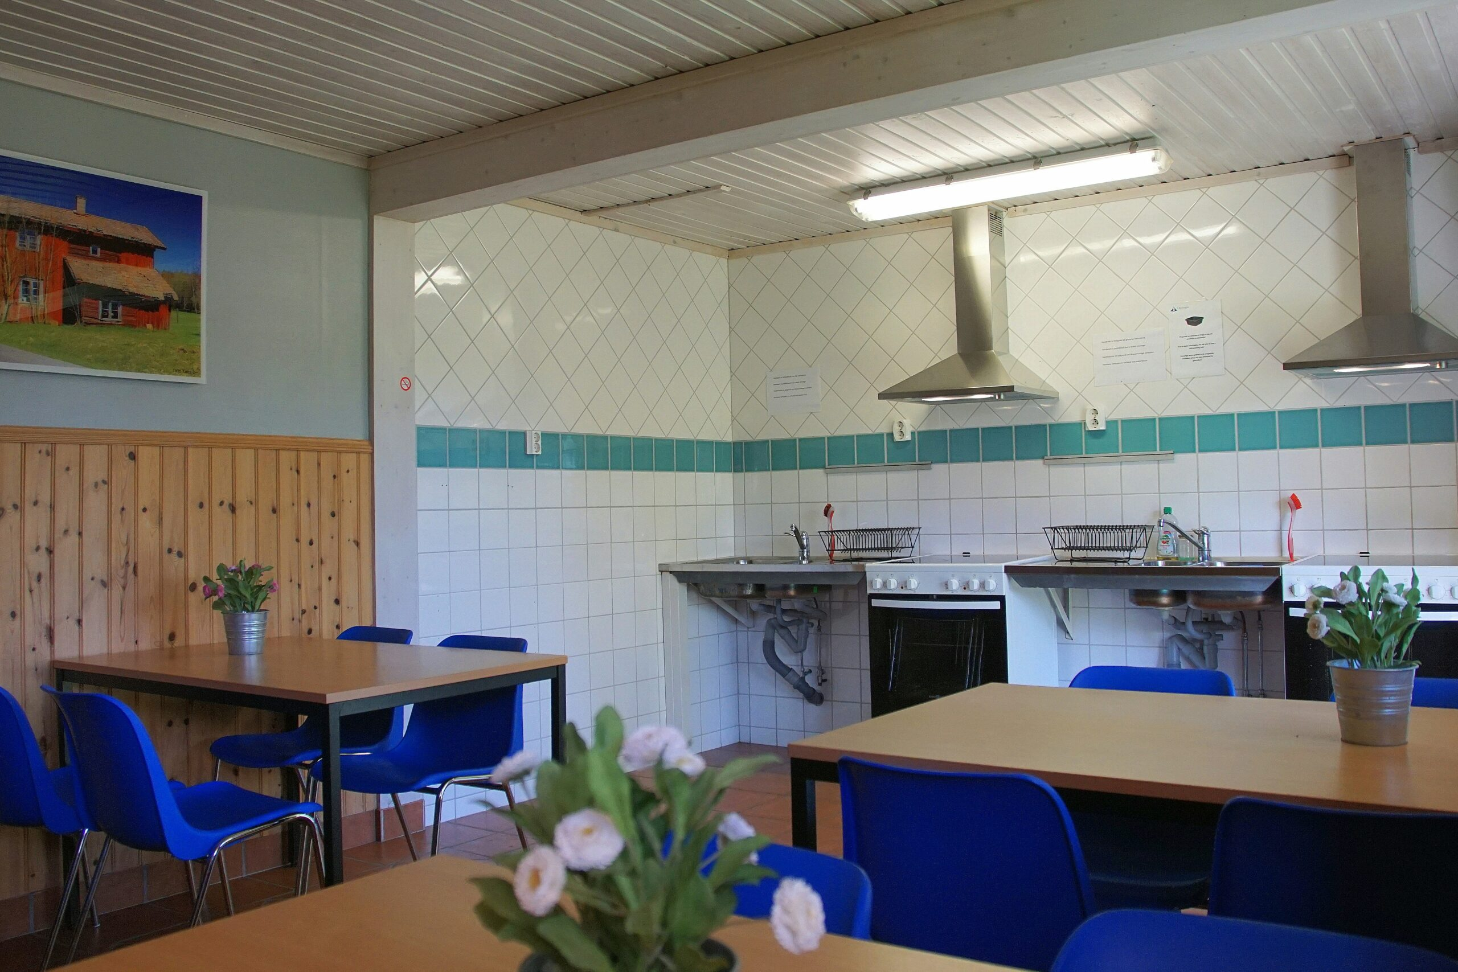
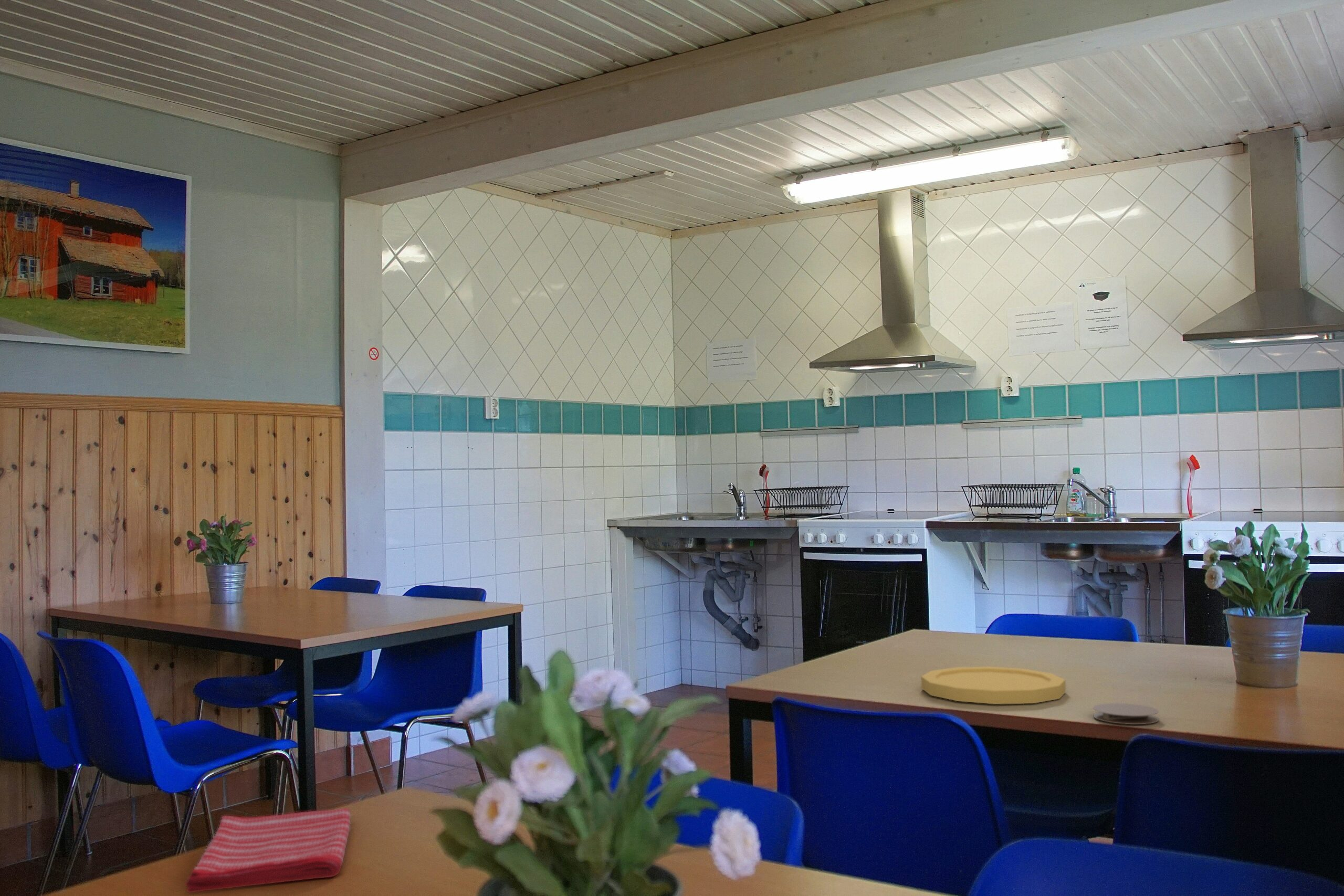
+ coaster (1126, 713)
+ dish towel (276, 844)
+ plate (992, 684)
